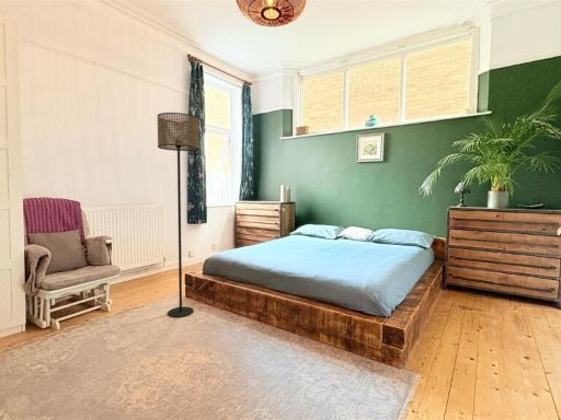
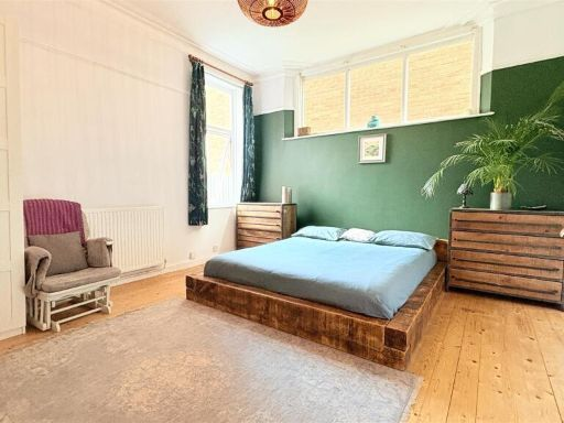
- floor lamp (179, 217)
